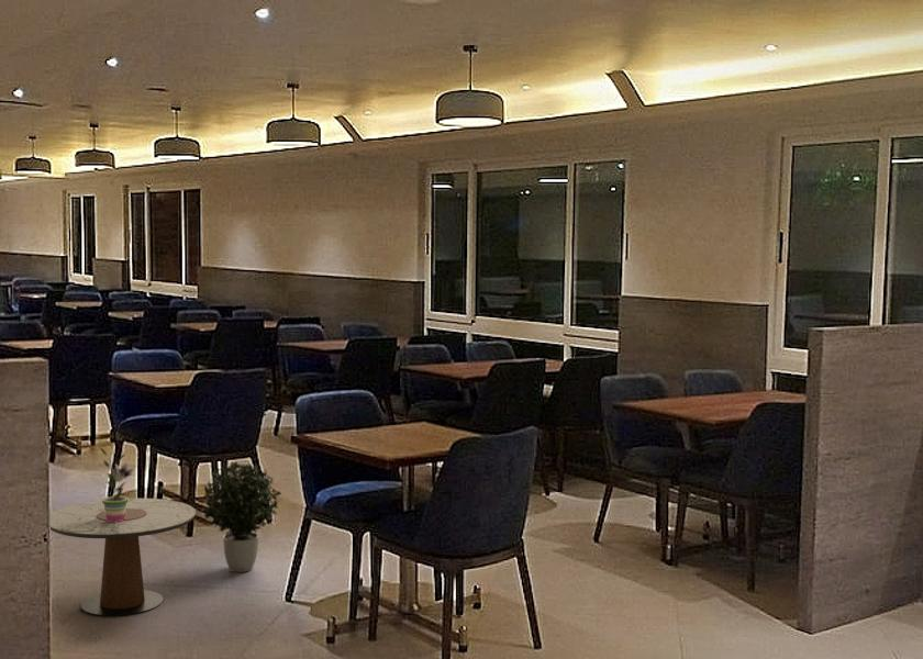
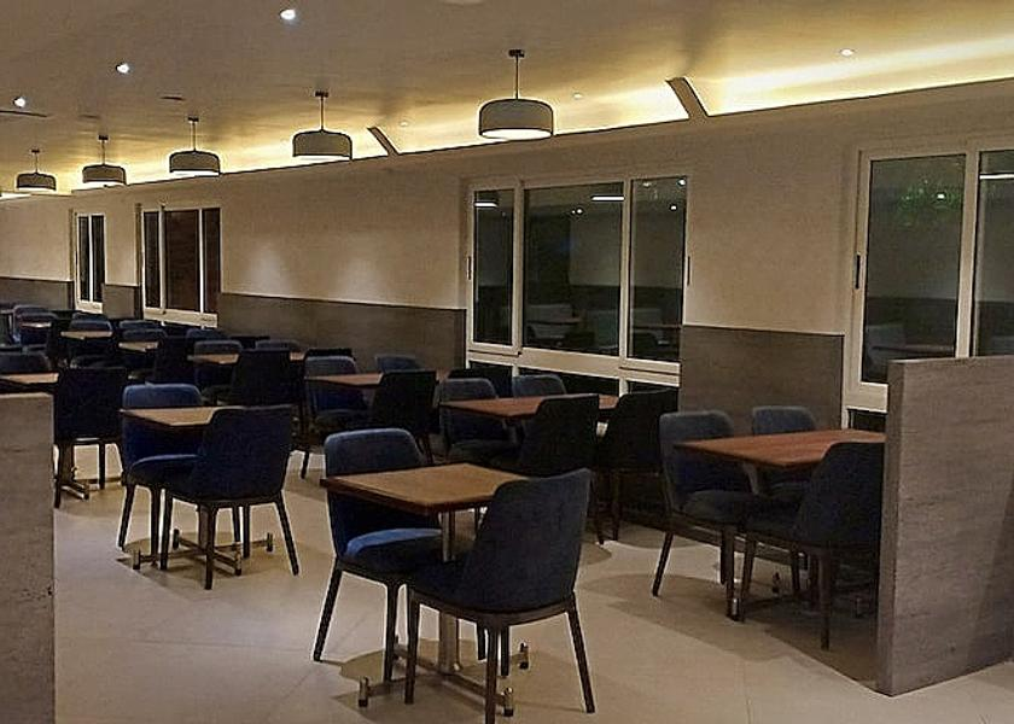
- potted plant (240, 515)
- potted plant (120, 480)
- side table (122, 558)
